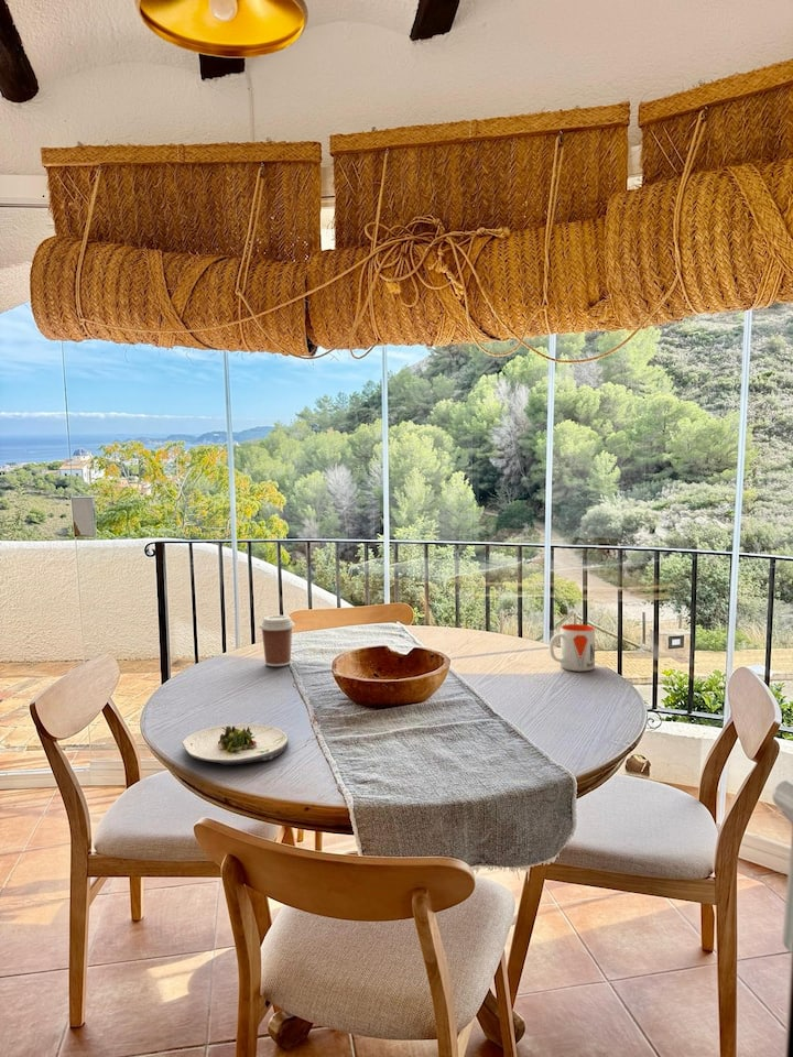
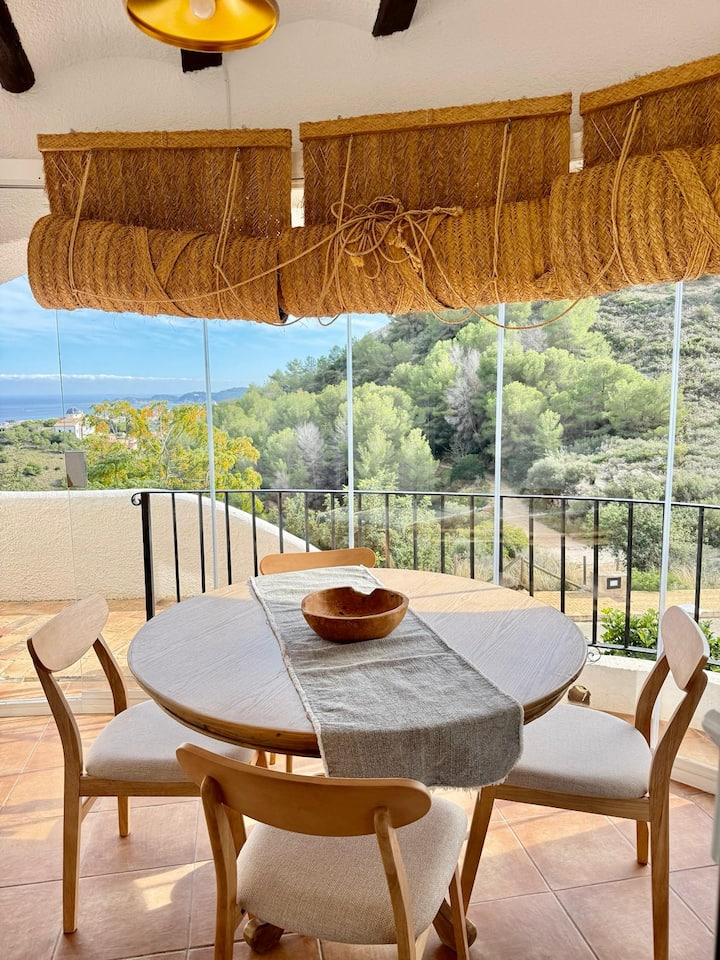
- mug (571, 647)
- salad plate (237, 737)
- coffee cup (276, 640)
